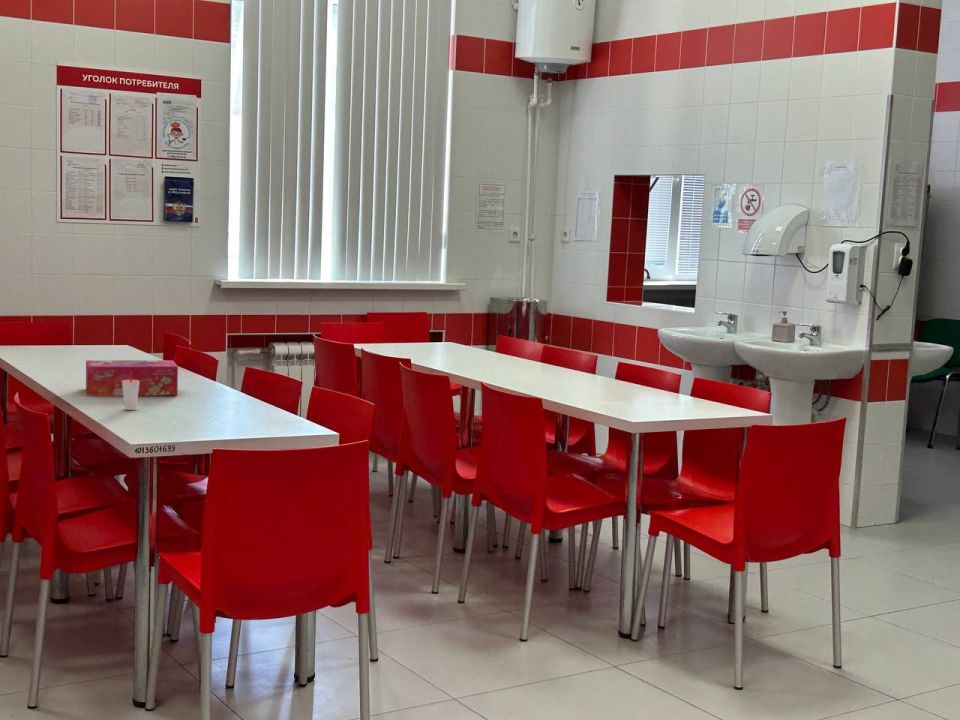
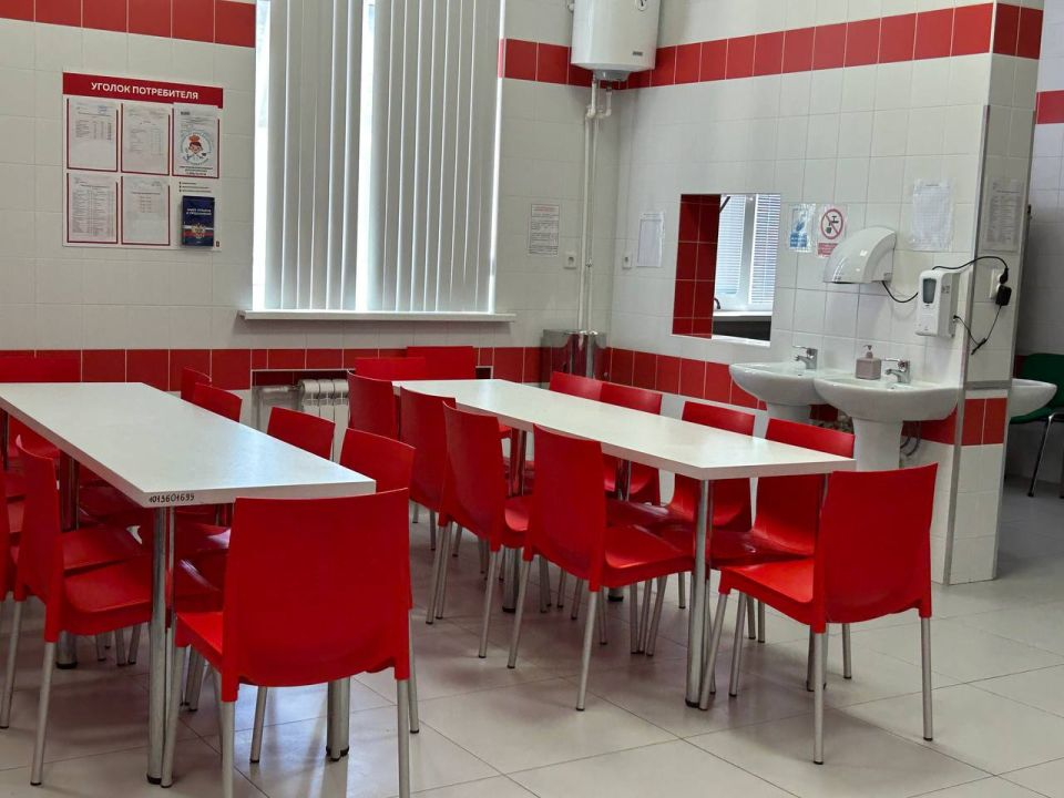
- tissue box (132, 377)
- cup (130, 390)
